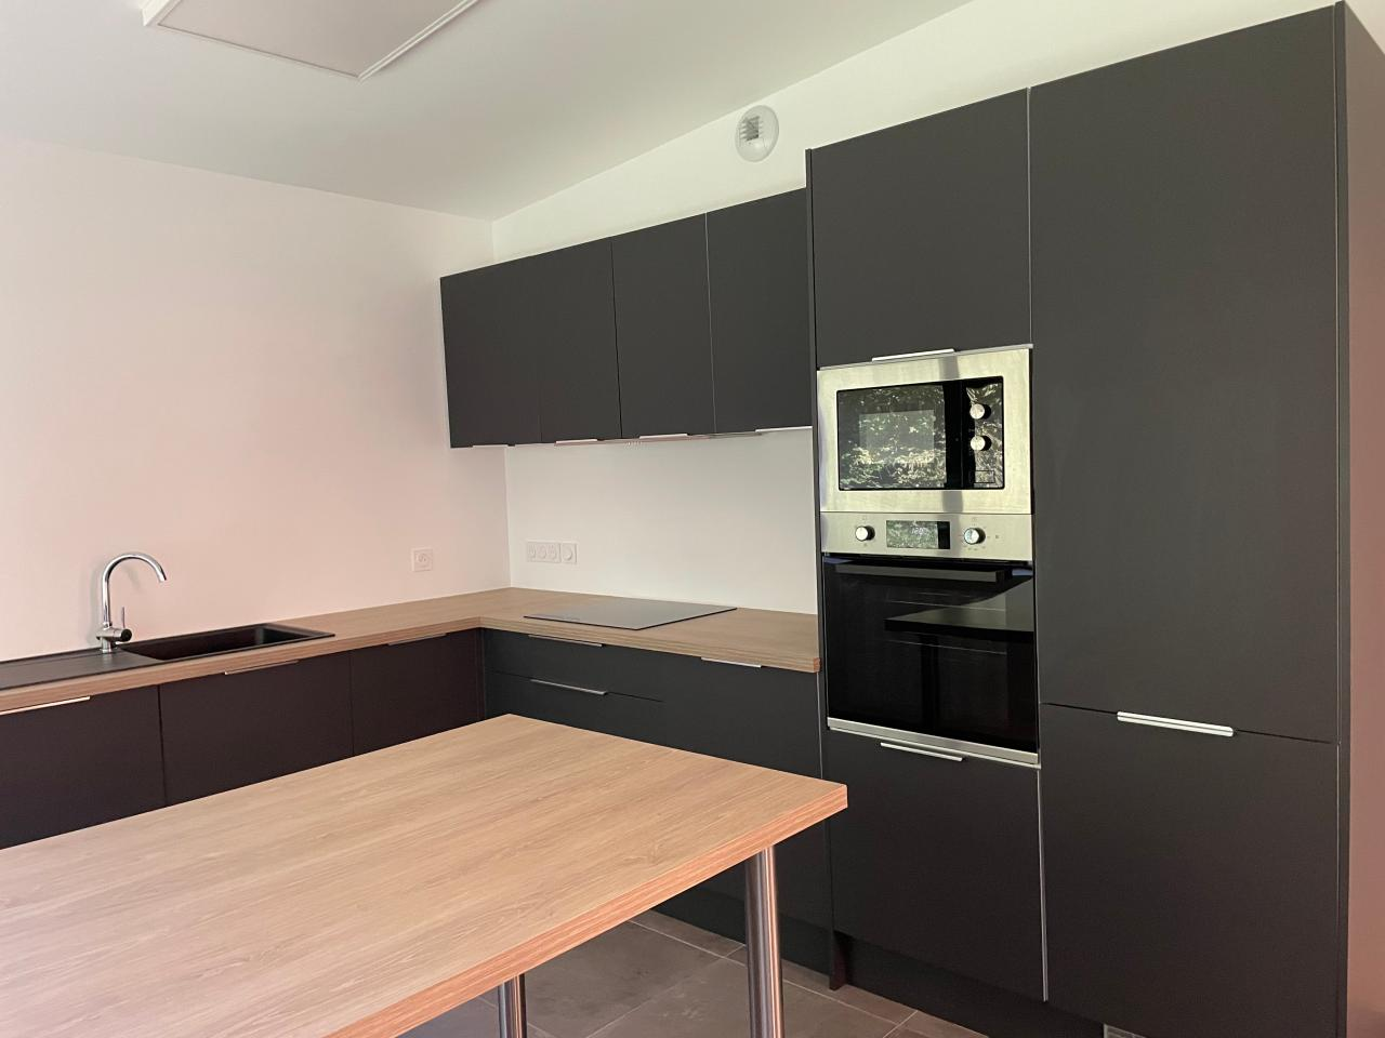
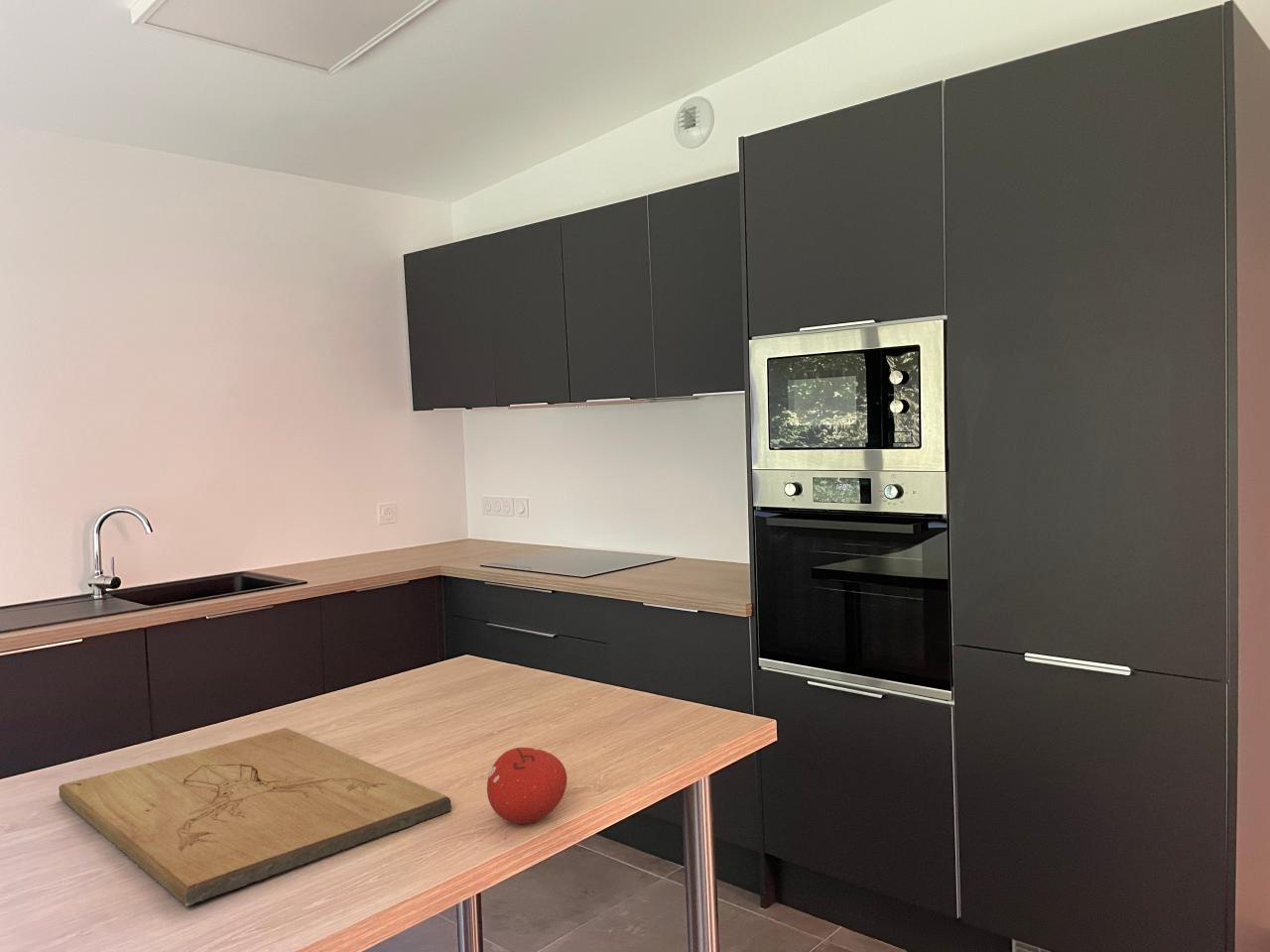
+ fruit (527, 780)
+ cutting board (248, 796)
